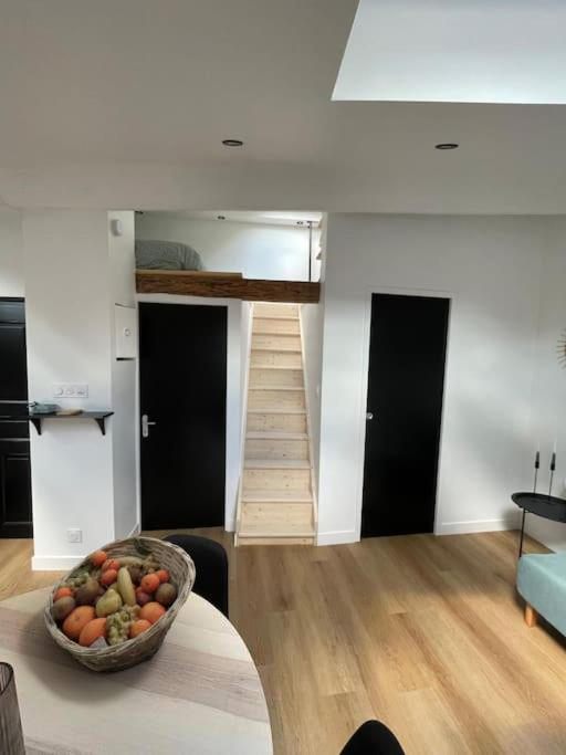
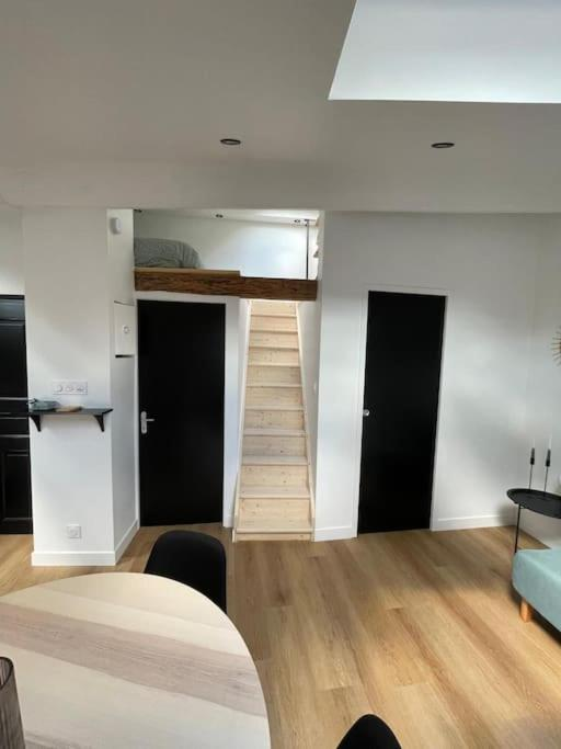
- fruit basket (122, 597)
